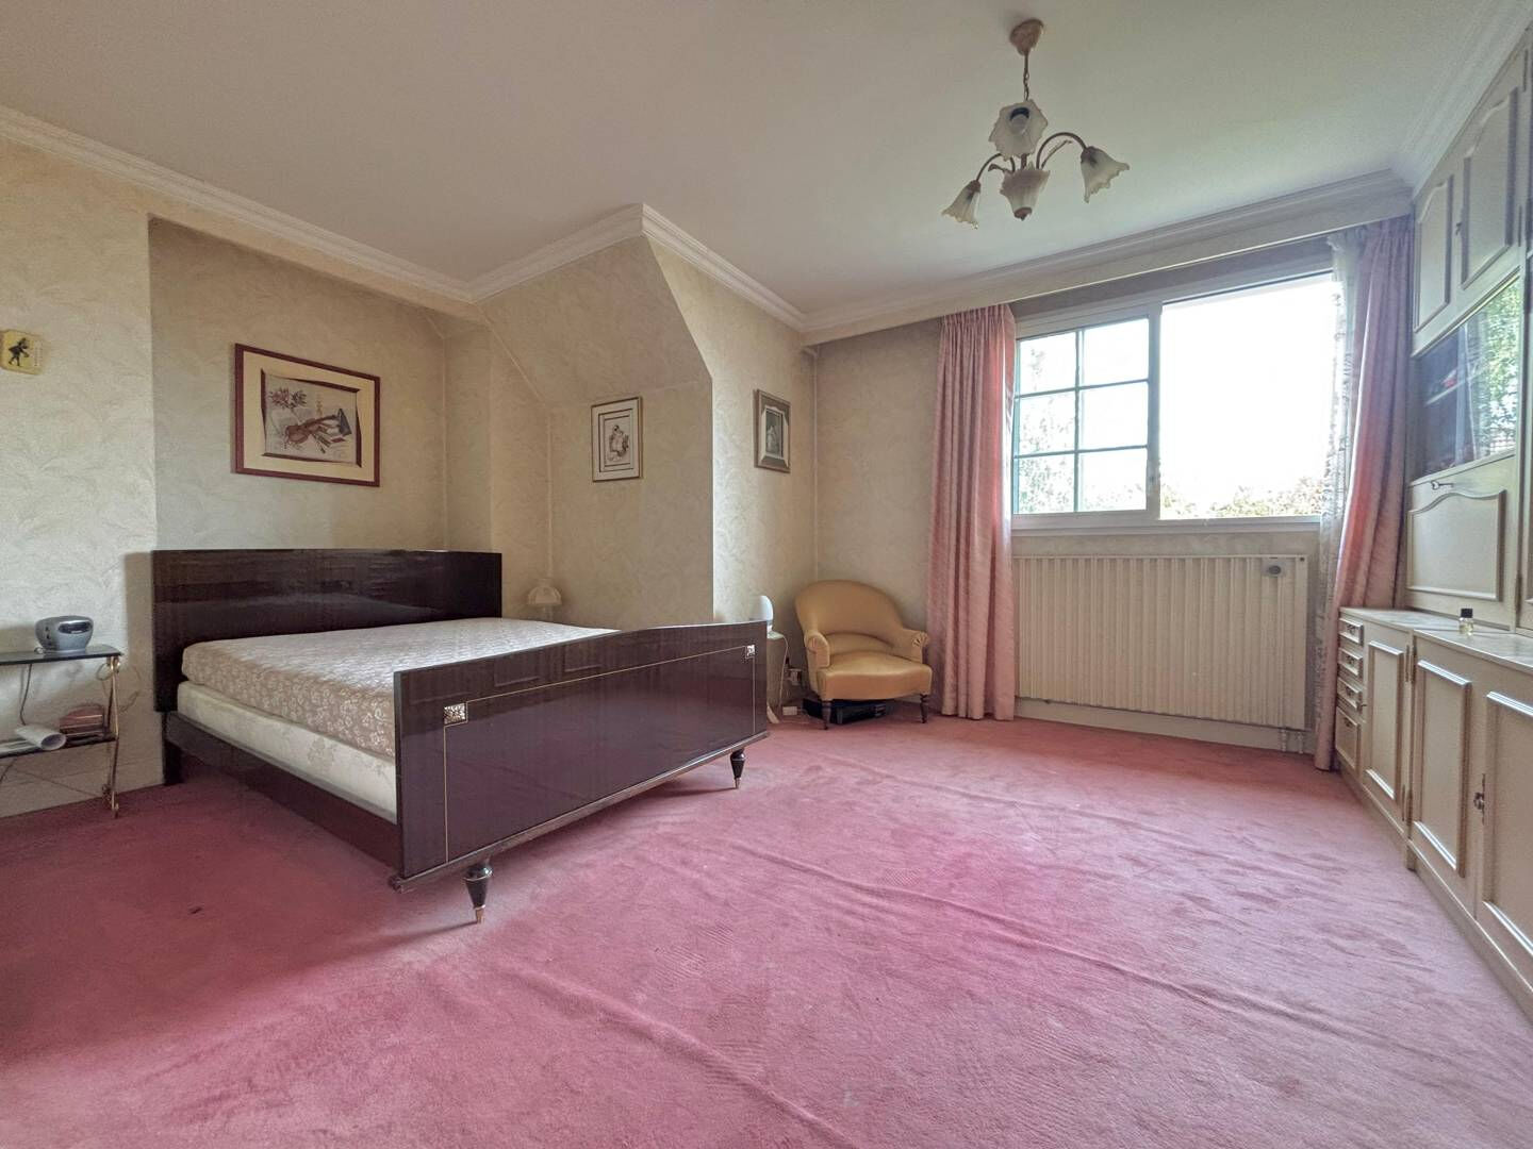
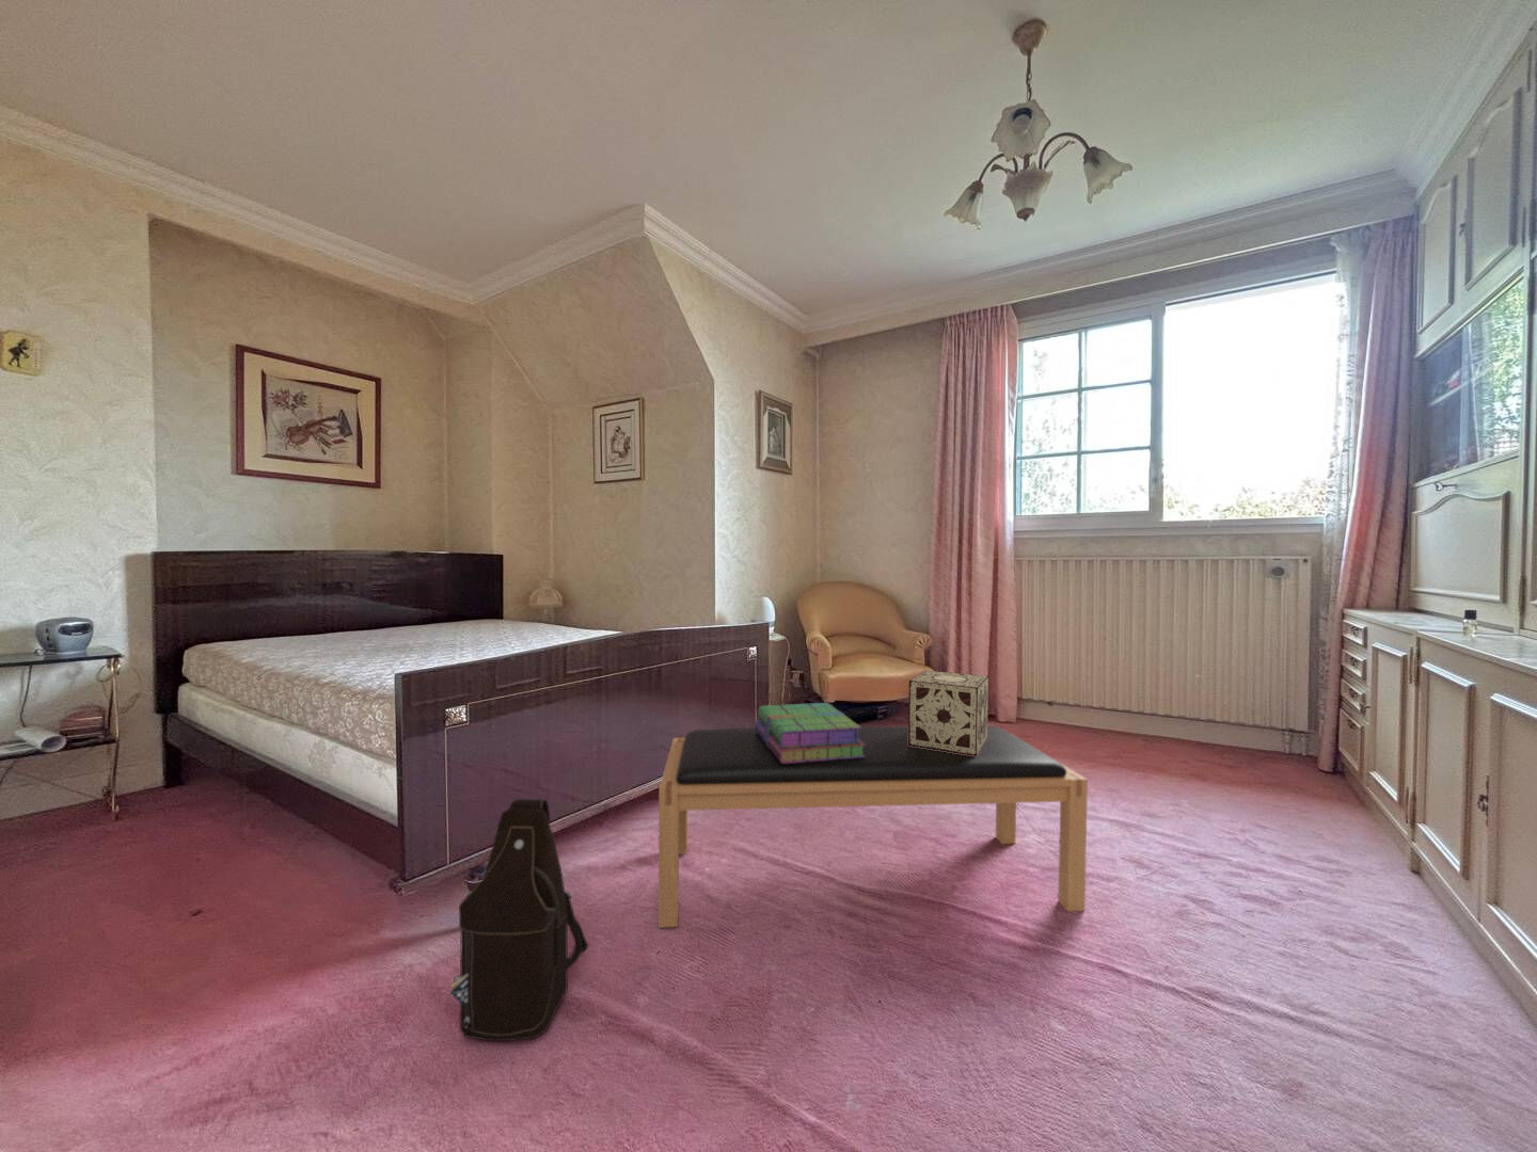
+ stack of books (806, 728)
+ decorative box (949, 709)
+ bench (859, 806)
+ shoulder bag (511, 905)
